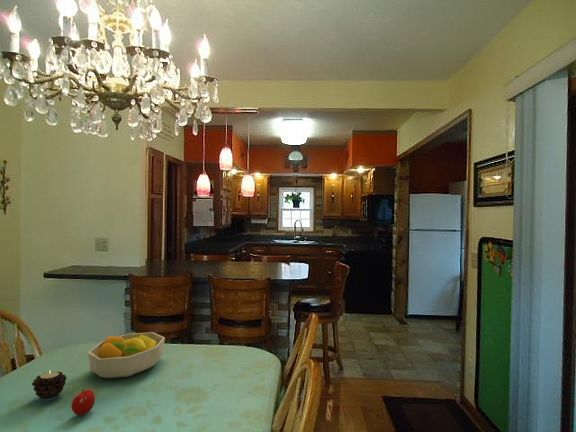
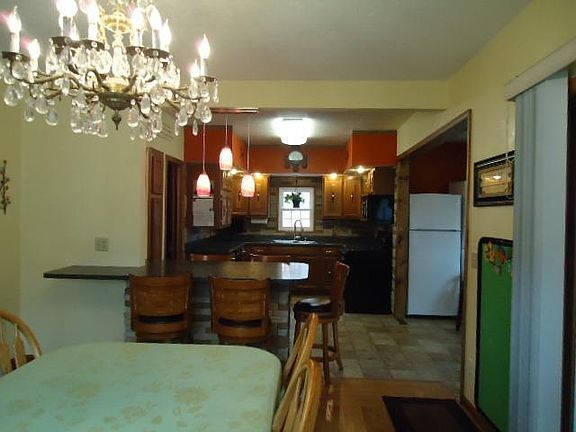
- candle (49, 383)
- fruit bowl (128, 350)
- apple (83, 401)
